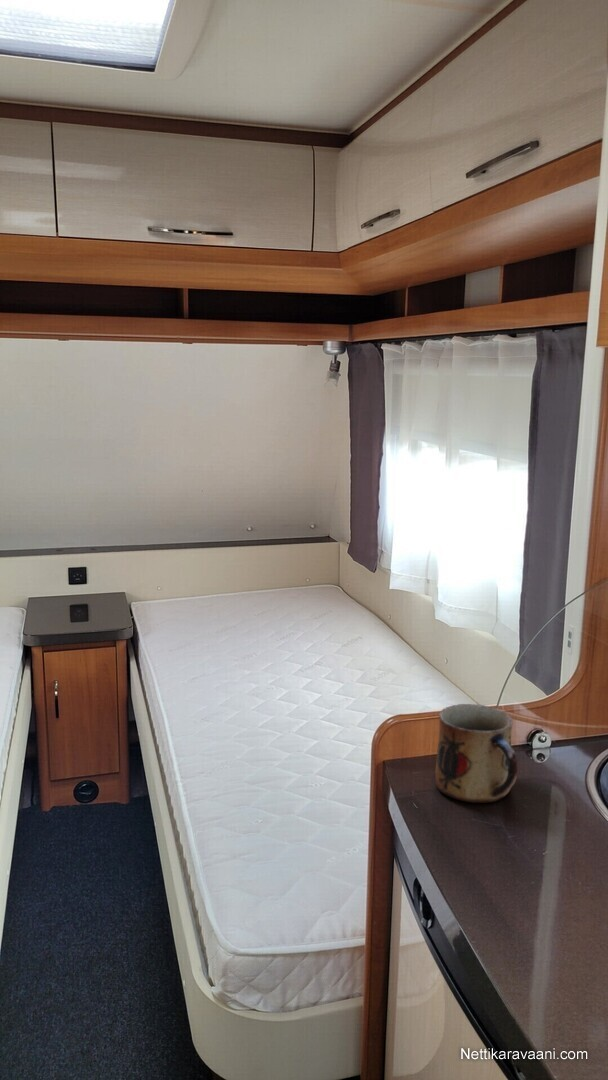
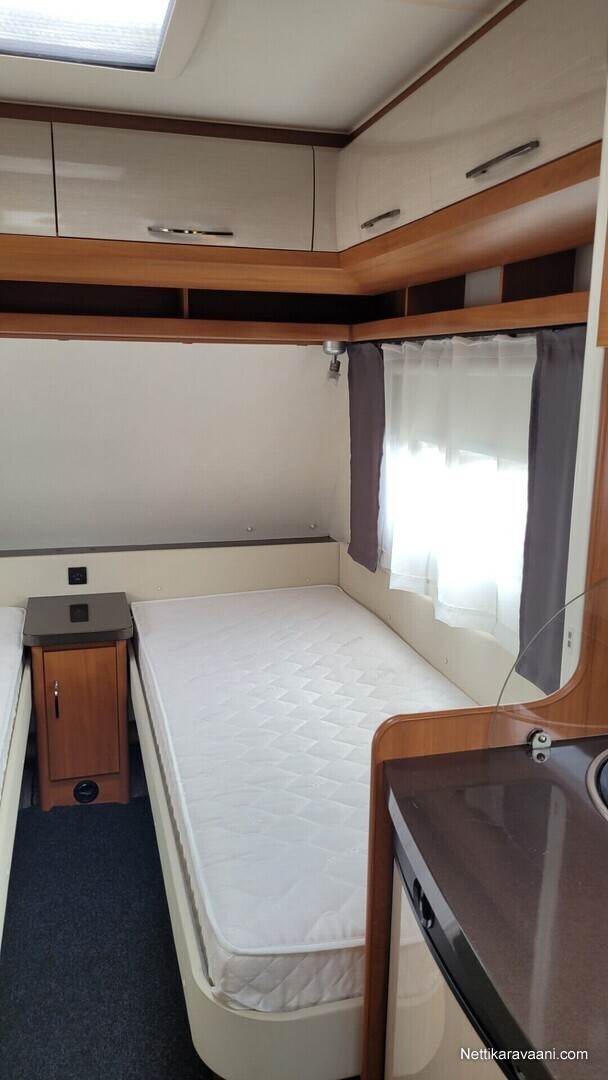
- mug (478, 752)
